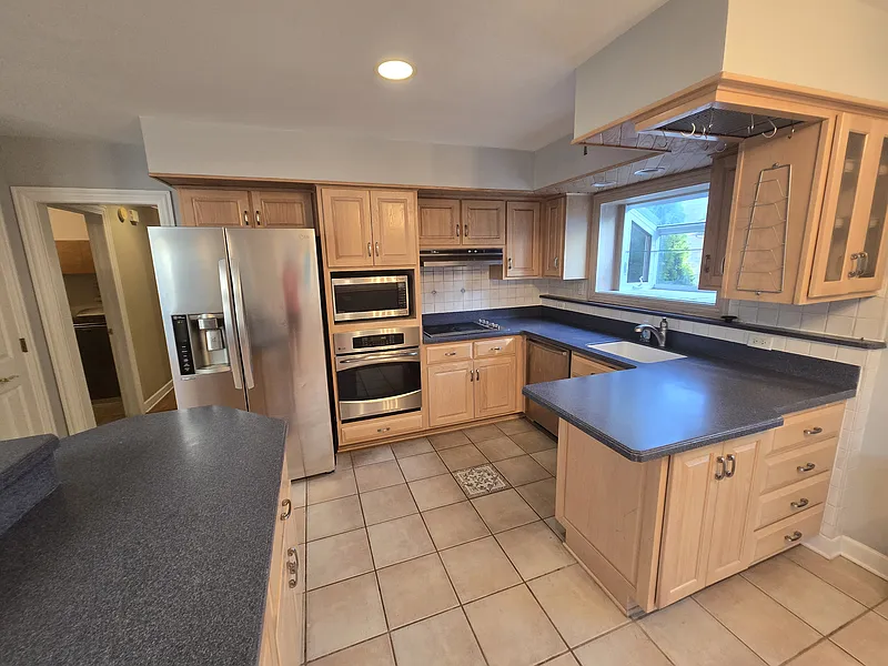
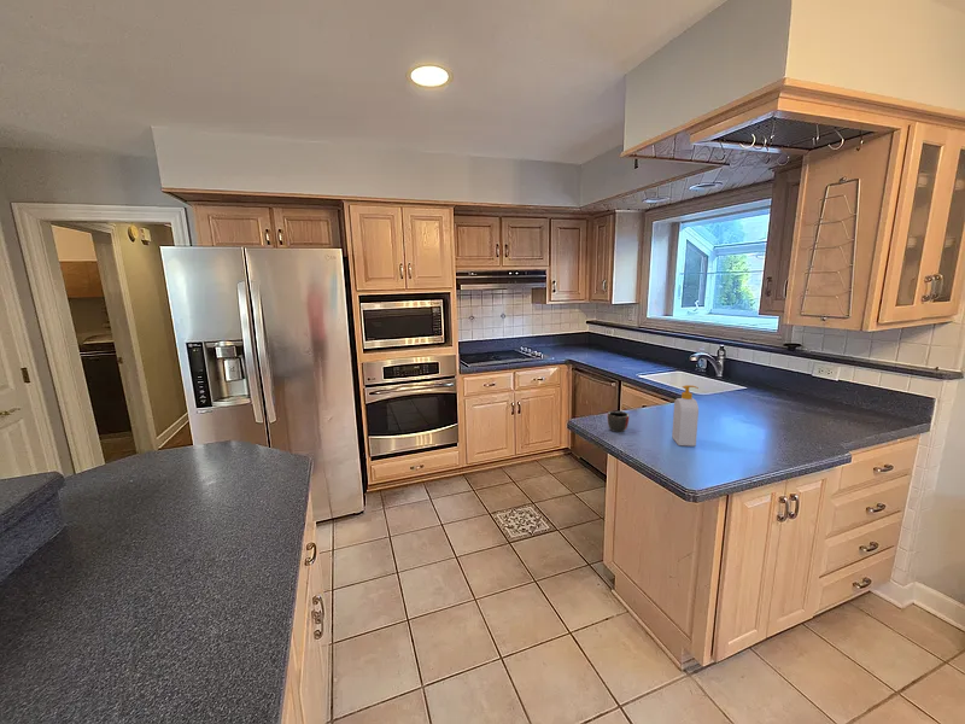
+ soap bottle (686, 414)
+ mug (618, 420)
